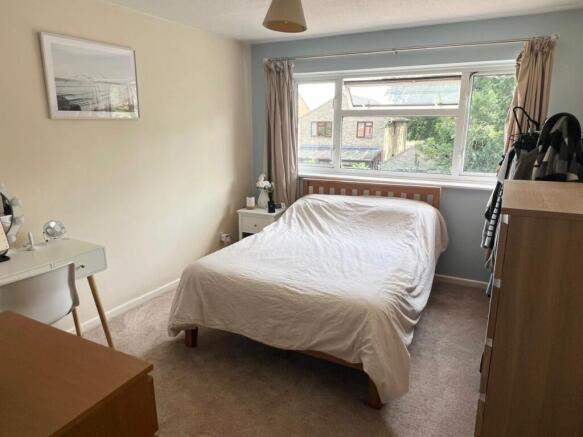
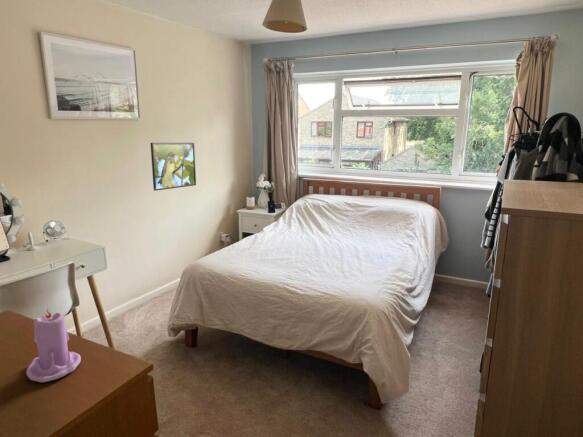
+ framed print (174, 165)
+ candle (50, 338)
